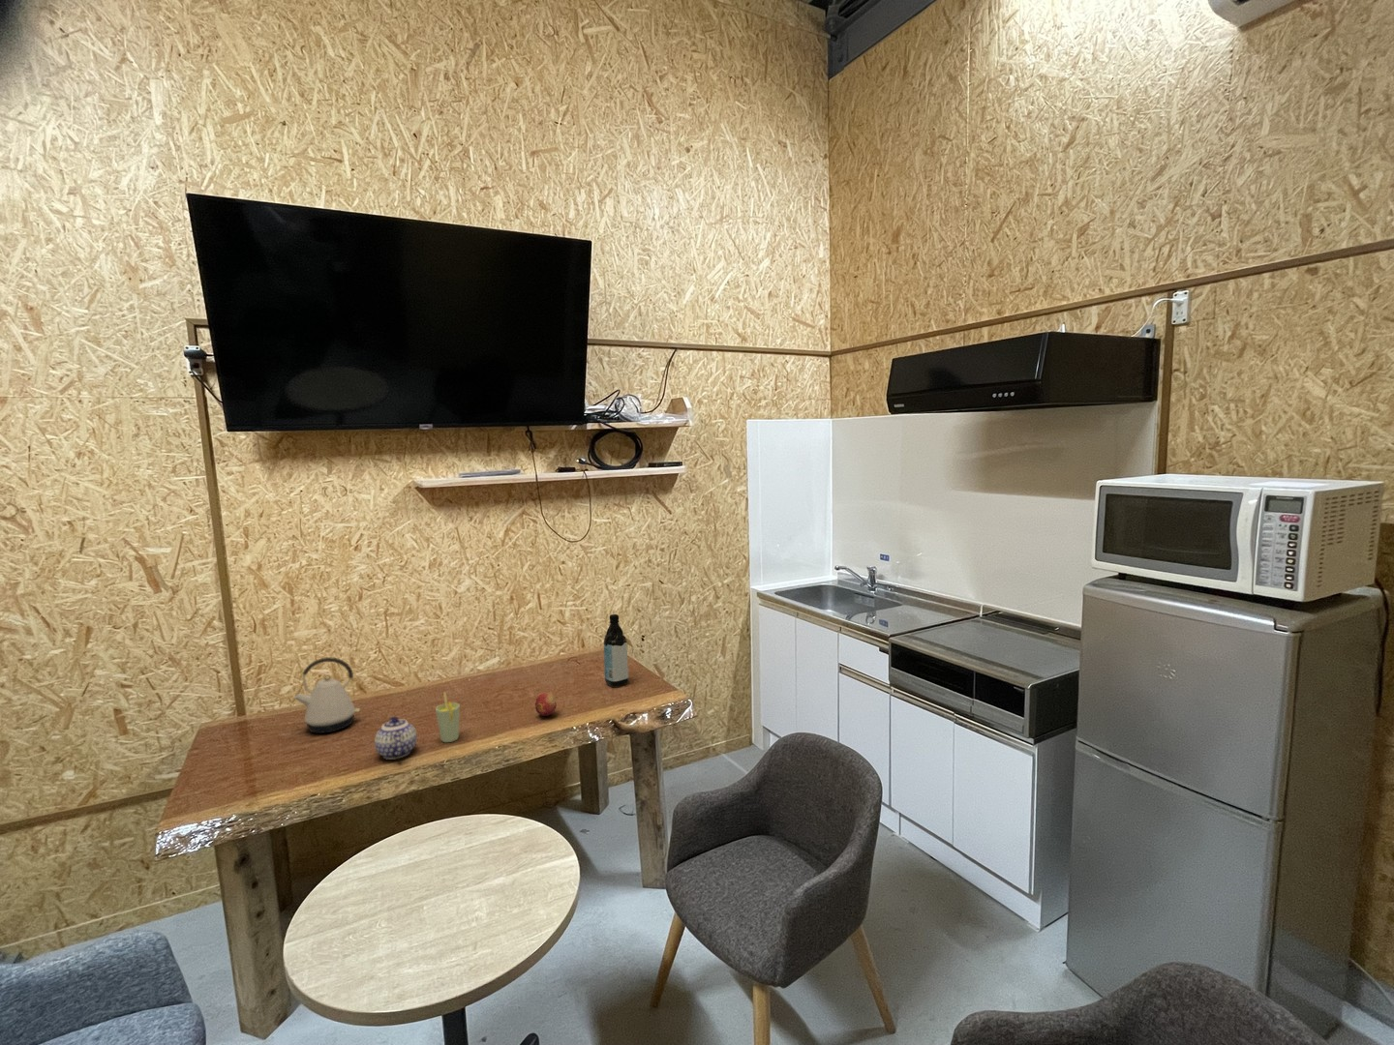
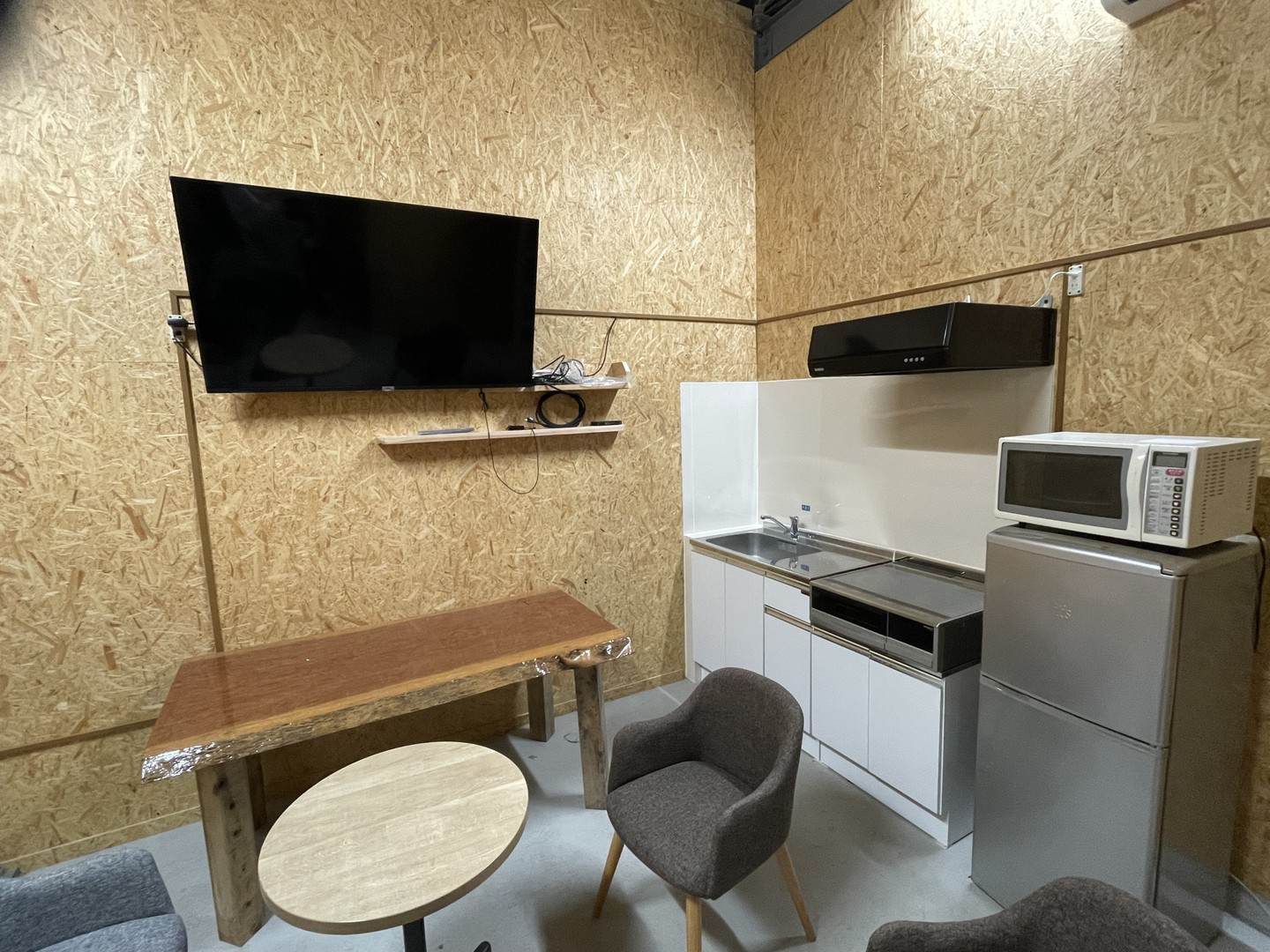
- teapot (395, 735)
- cup (448, 718)
- water bottle (616, 649)
- fruit (546, 705)
- kettle (326, 692)
